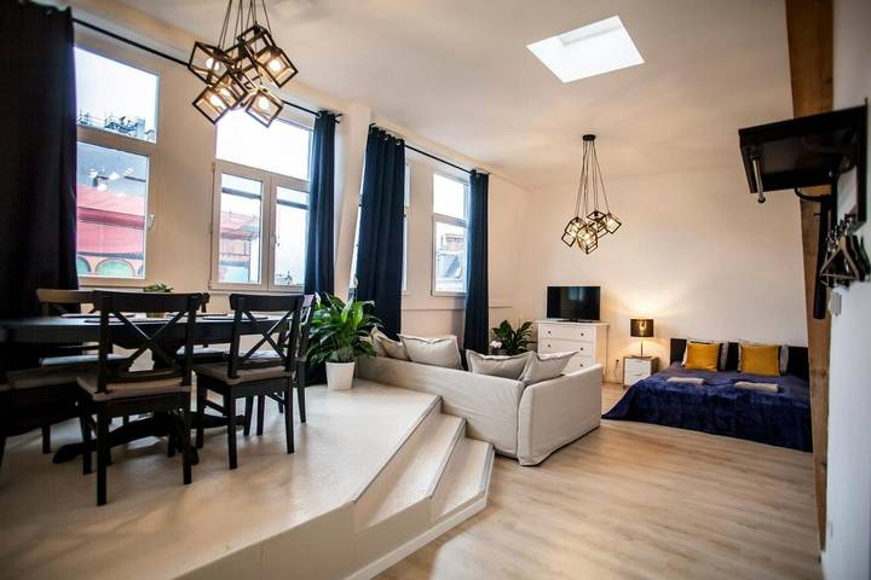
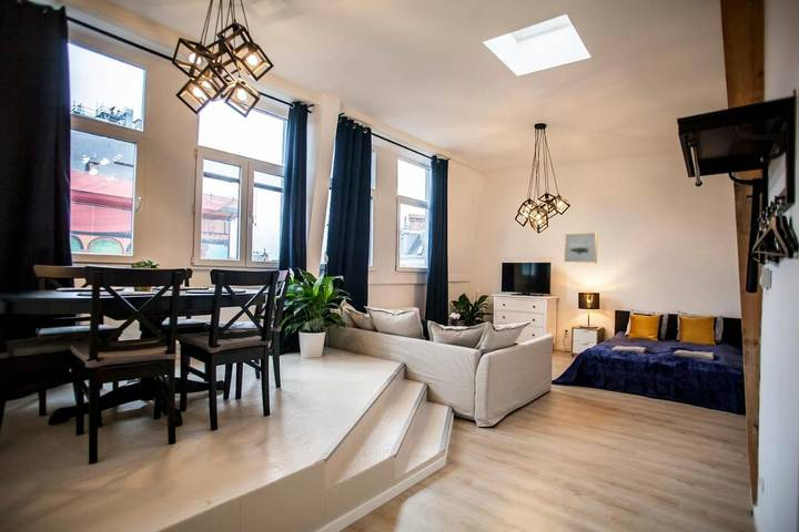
+ wall art (580, 248)
